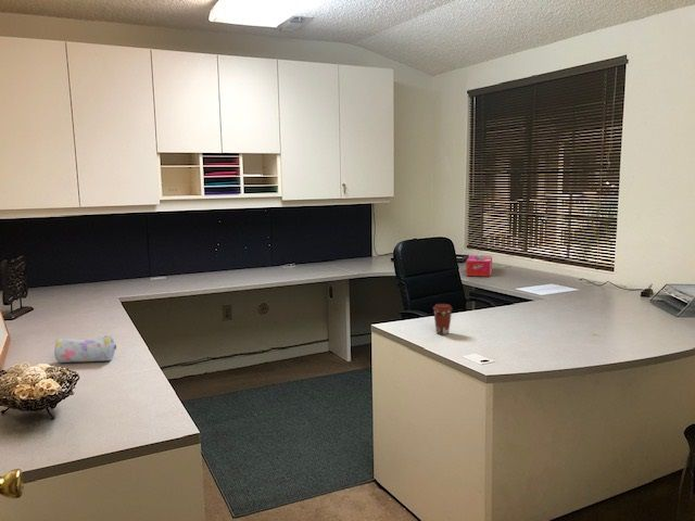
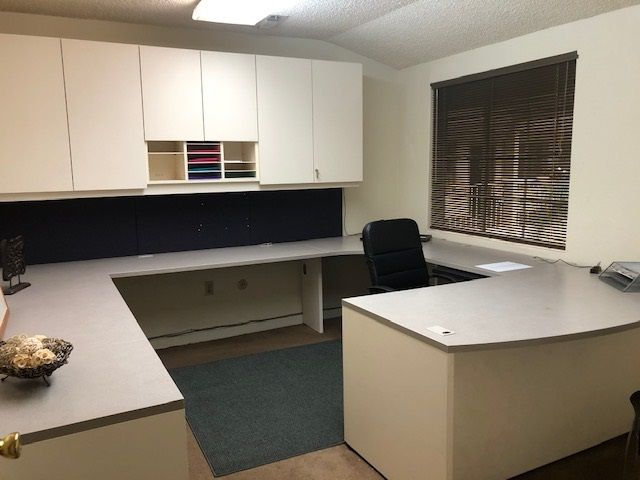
- tissue box (479, 265)
- coffee cup (442, 319)
- pencil case (85, 348)
